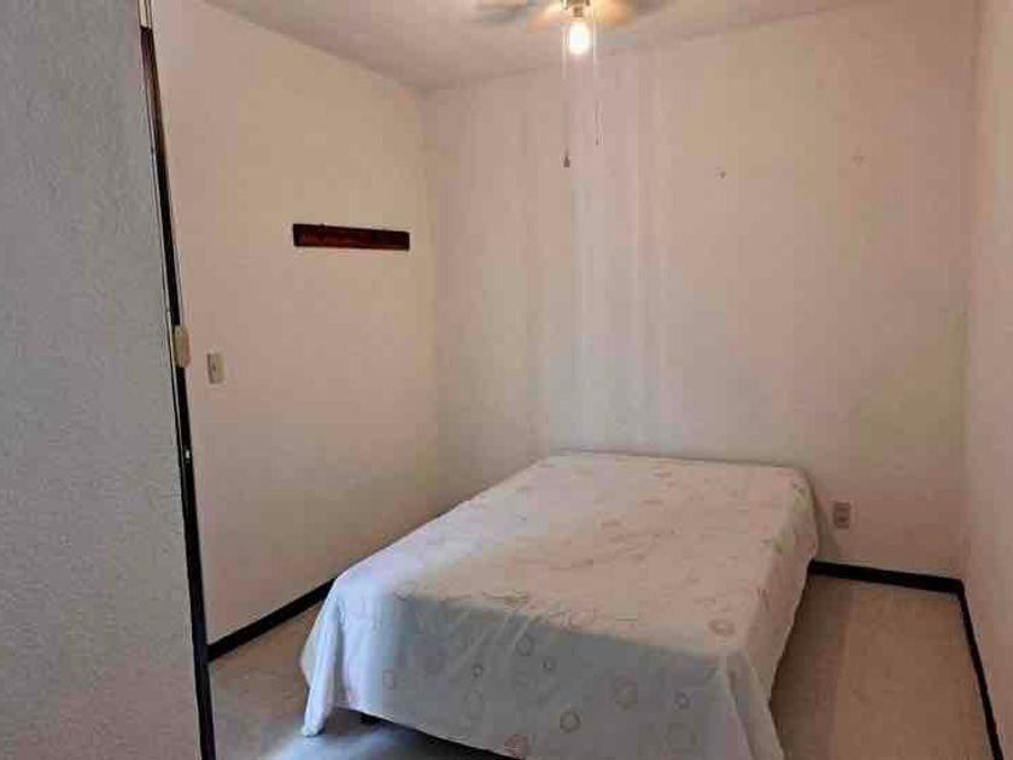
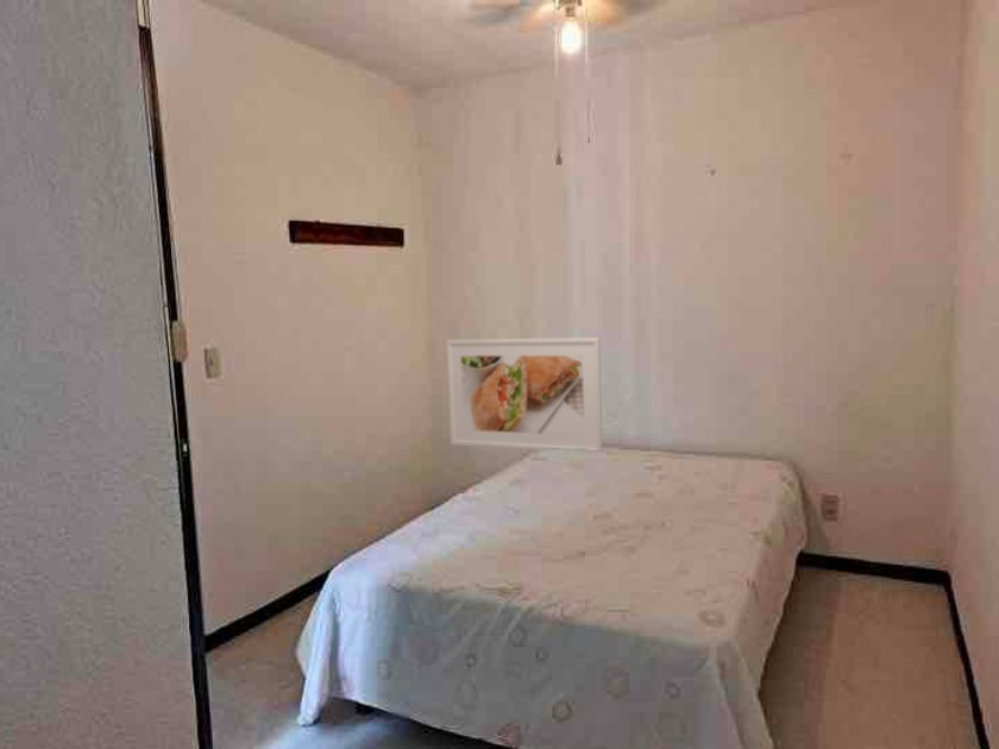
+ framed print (521, 394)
